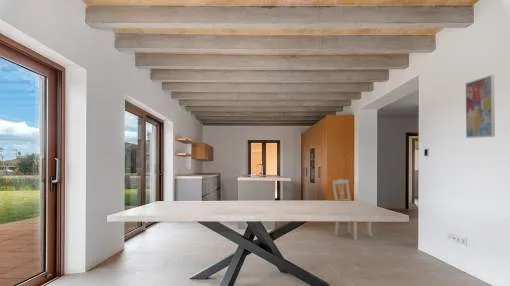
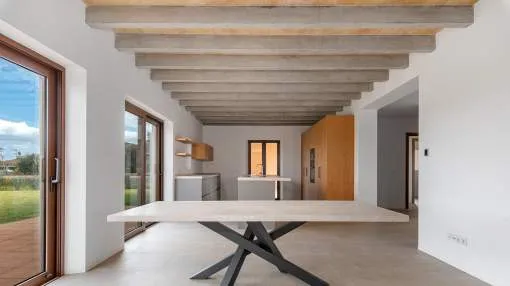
- wall art (479, 108)
- dining chair (350, 200)
